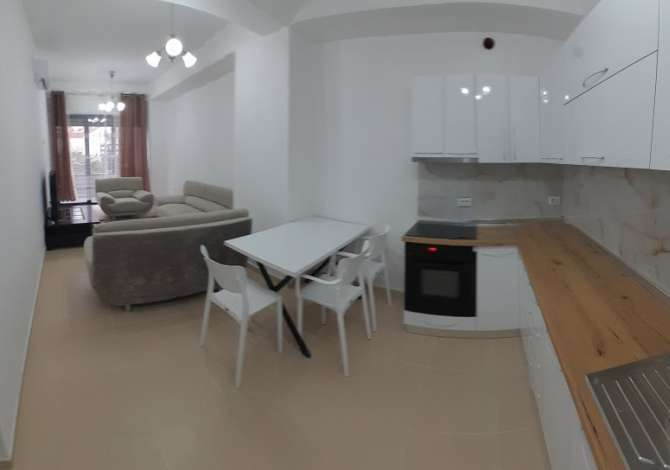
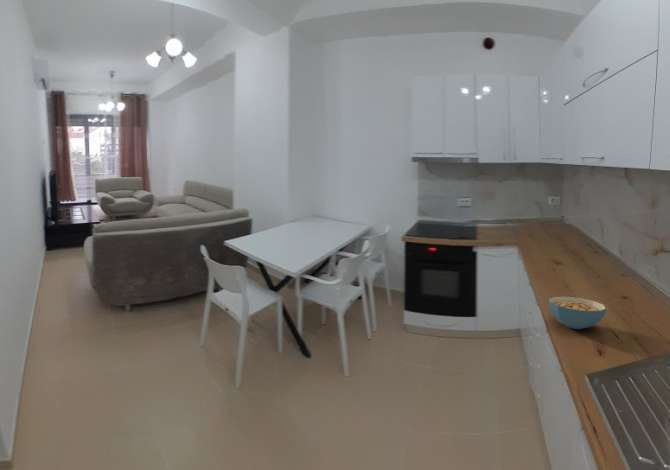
+ cereal bowl (575, 315)
